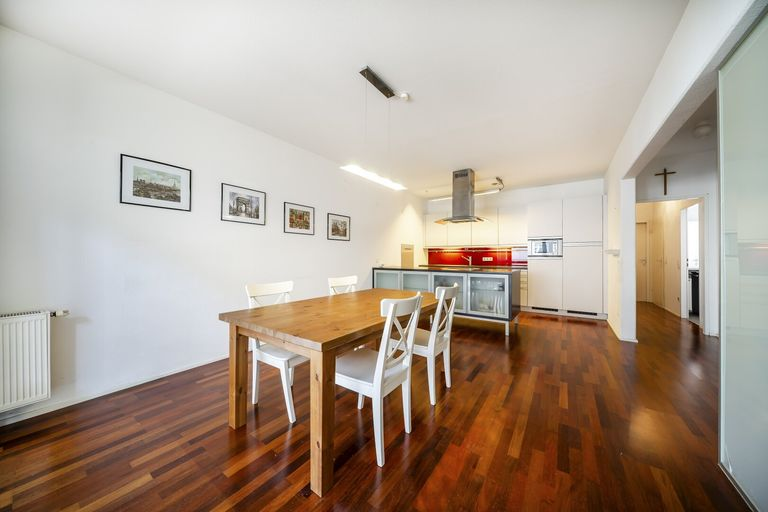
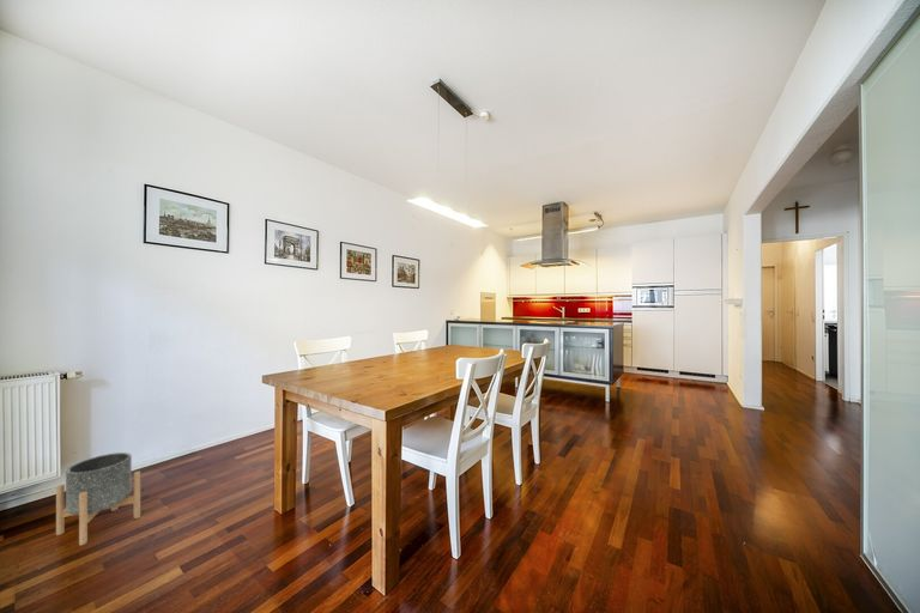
+ planter (99, 493)
